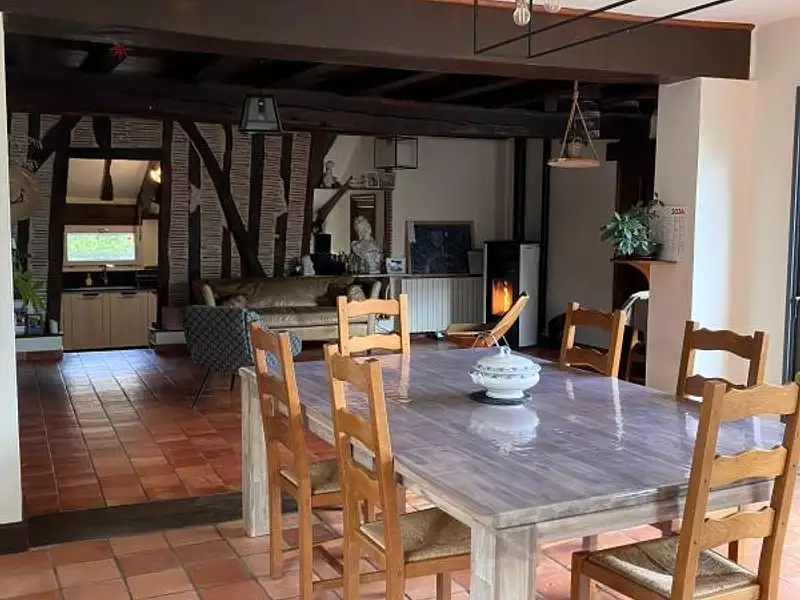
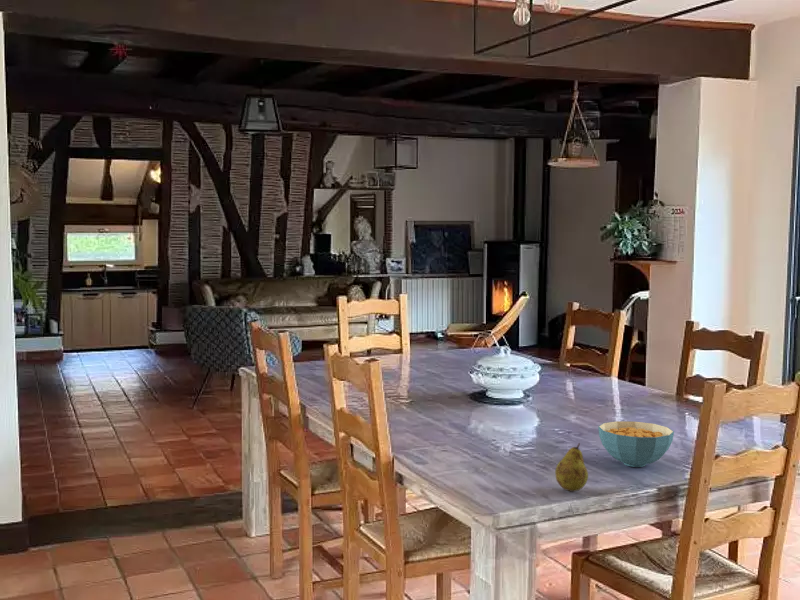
+ cereal bowl (635, 446)
+ fruit (571, 466)
